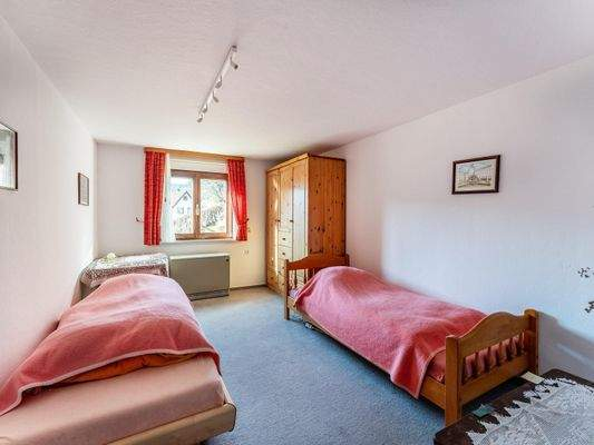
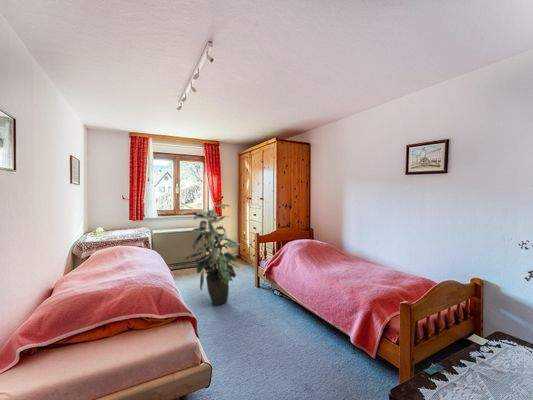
+ indoor plant (216, 254)
